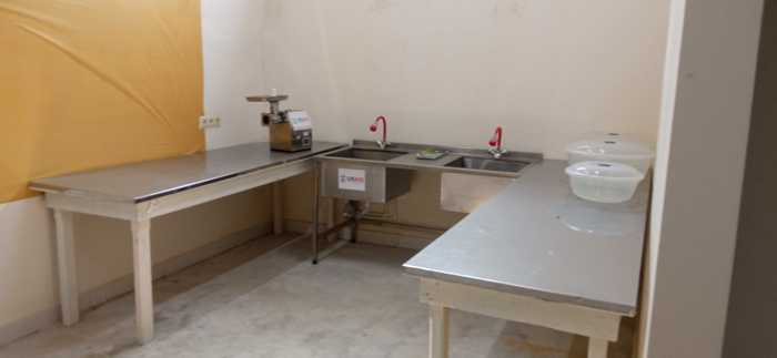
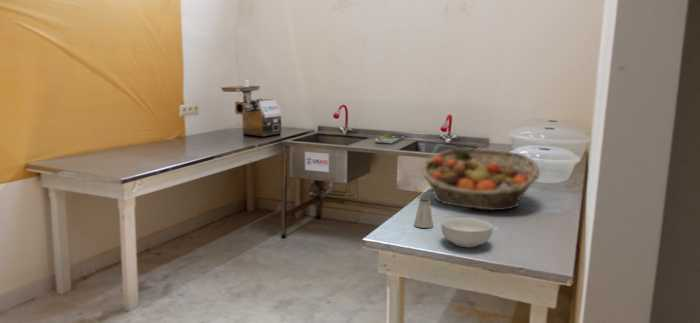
+ saltshaker (424, 212)
+ cereal bowl (466, 233)
+ fruit basket (478, 177)
